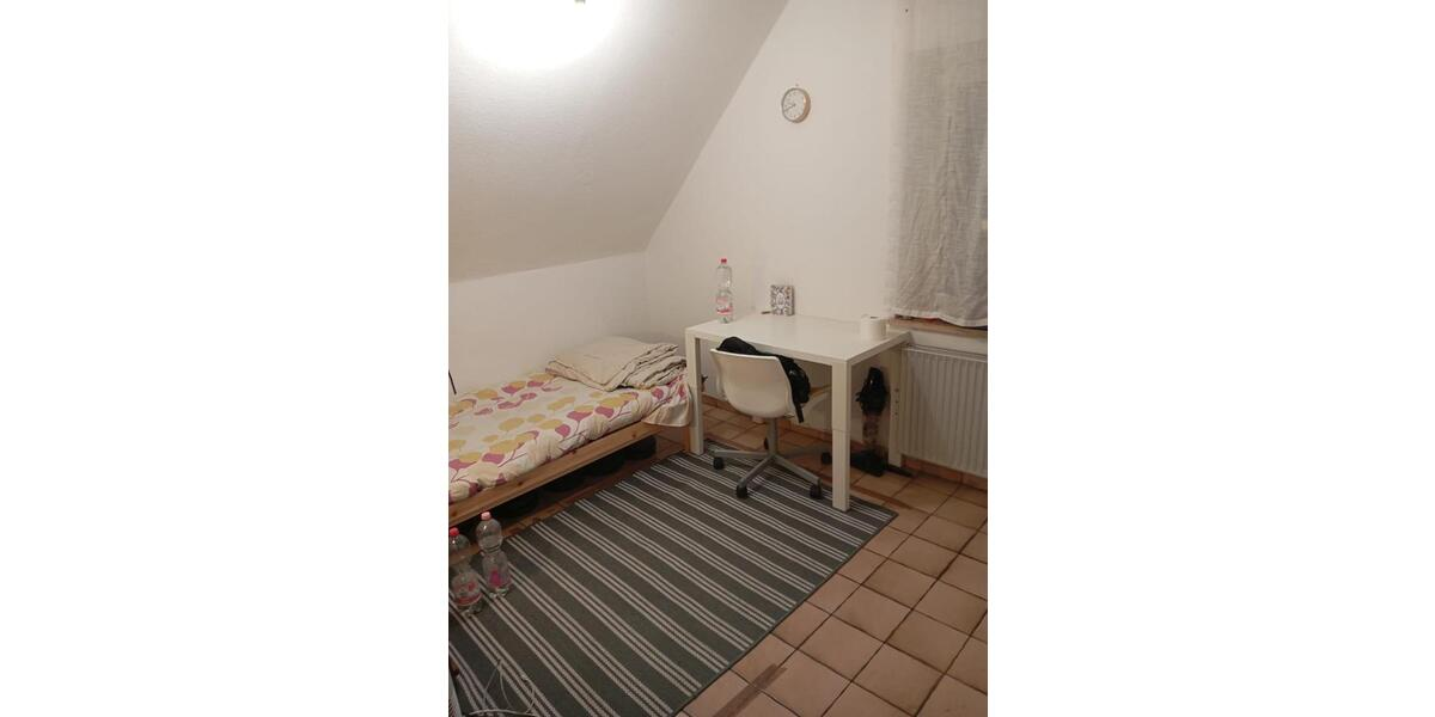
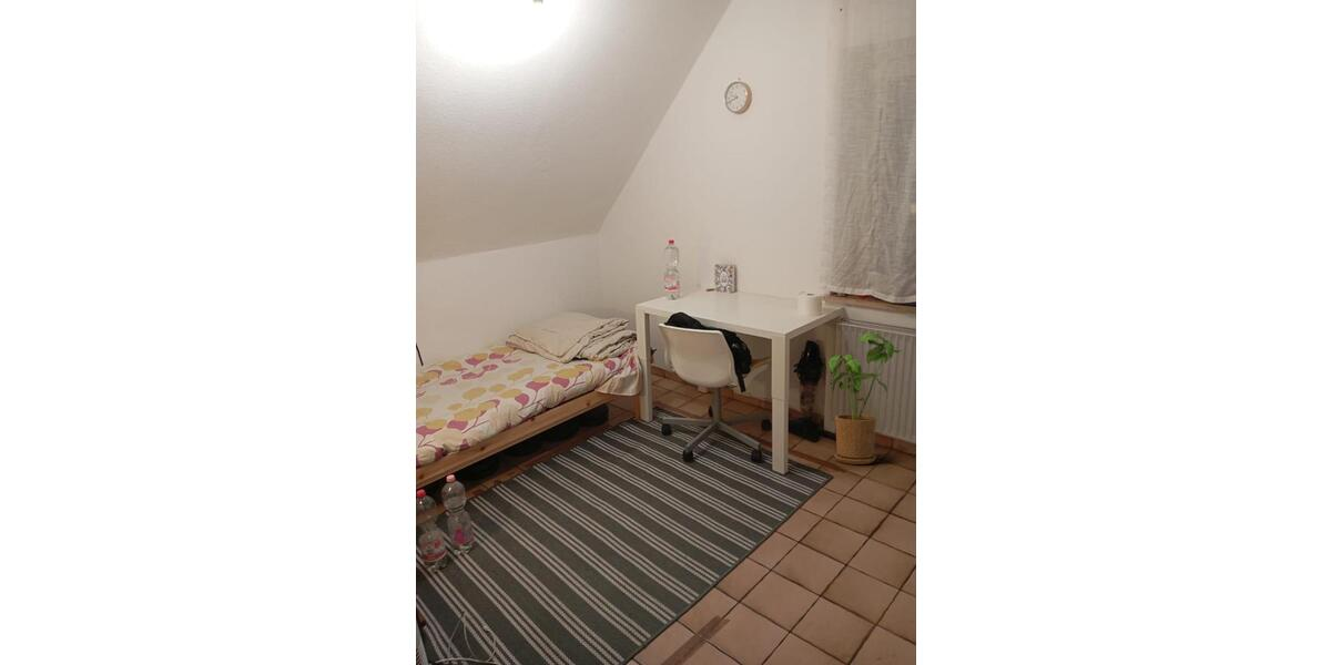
+ house plant (855, 397)
